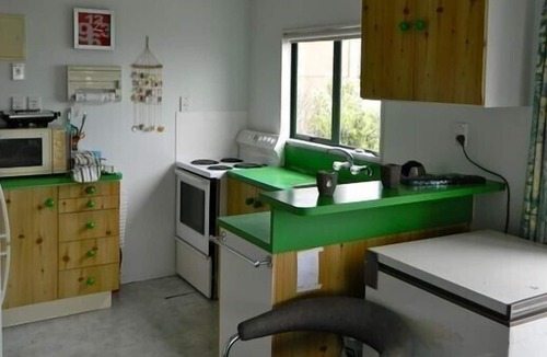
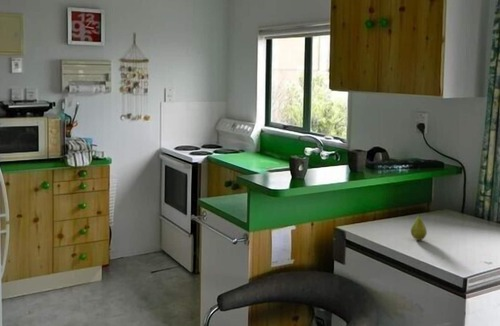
+ fruit (419, 225)
